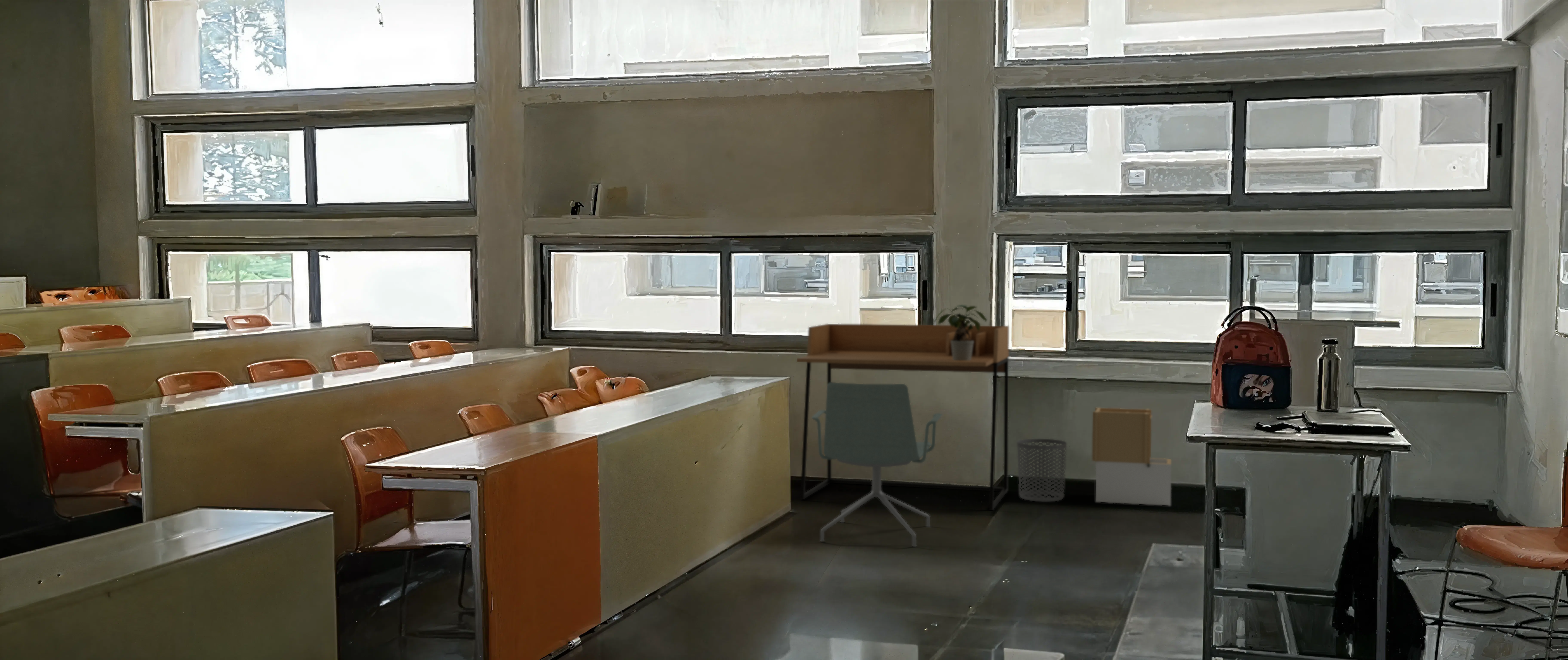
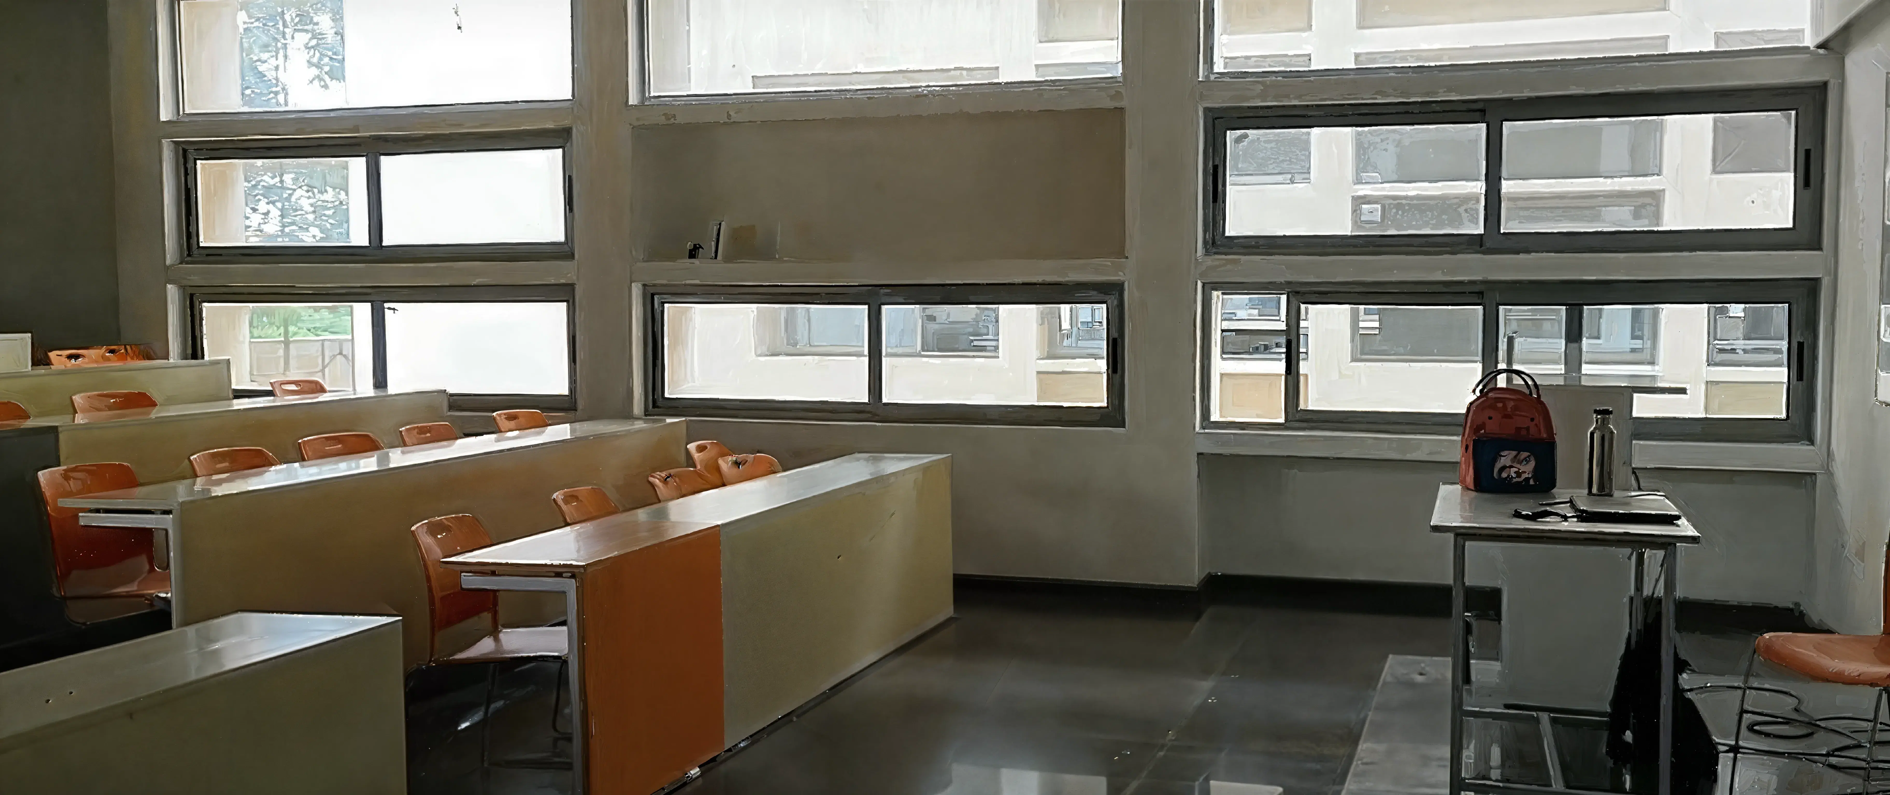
- kitchen cabinet (1132, 456)
- waste bin (1042, 470)
- office chair (876, 456)
- potted plant (963, 331)
- desk (904, 370)
